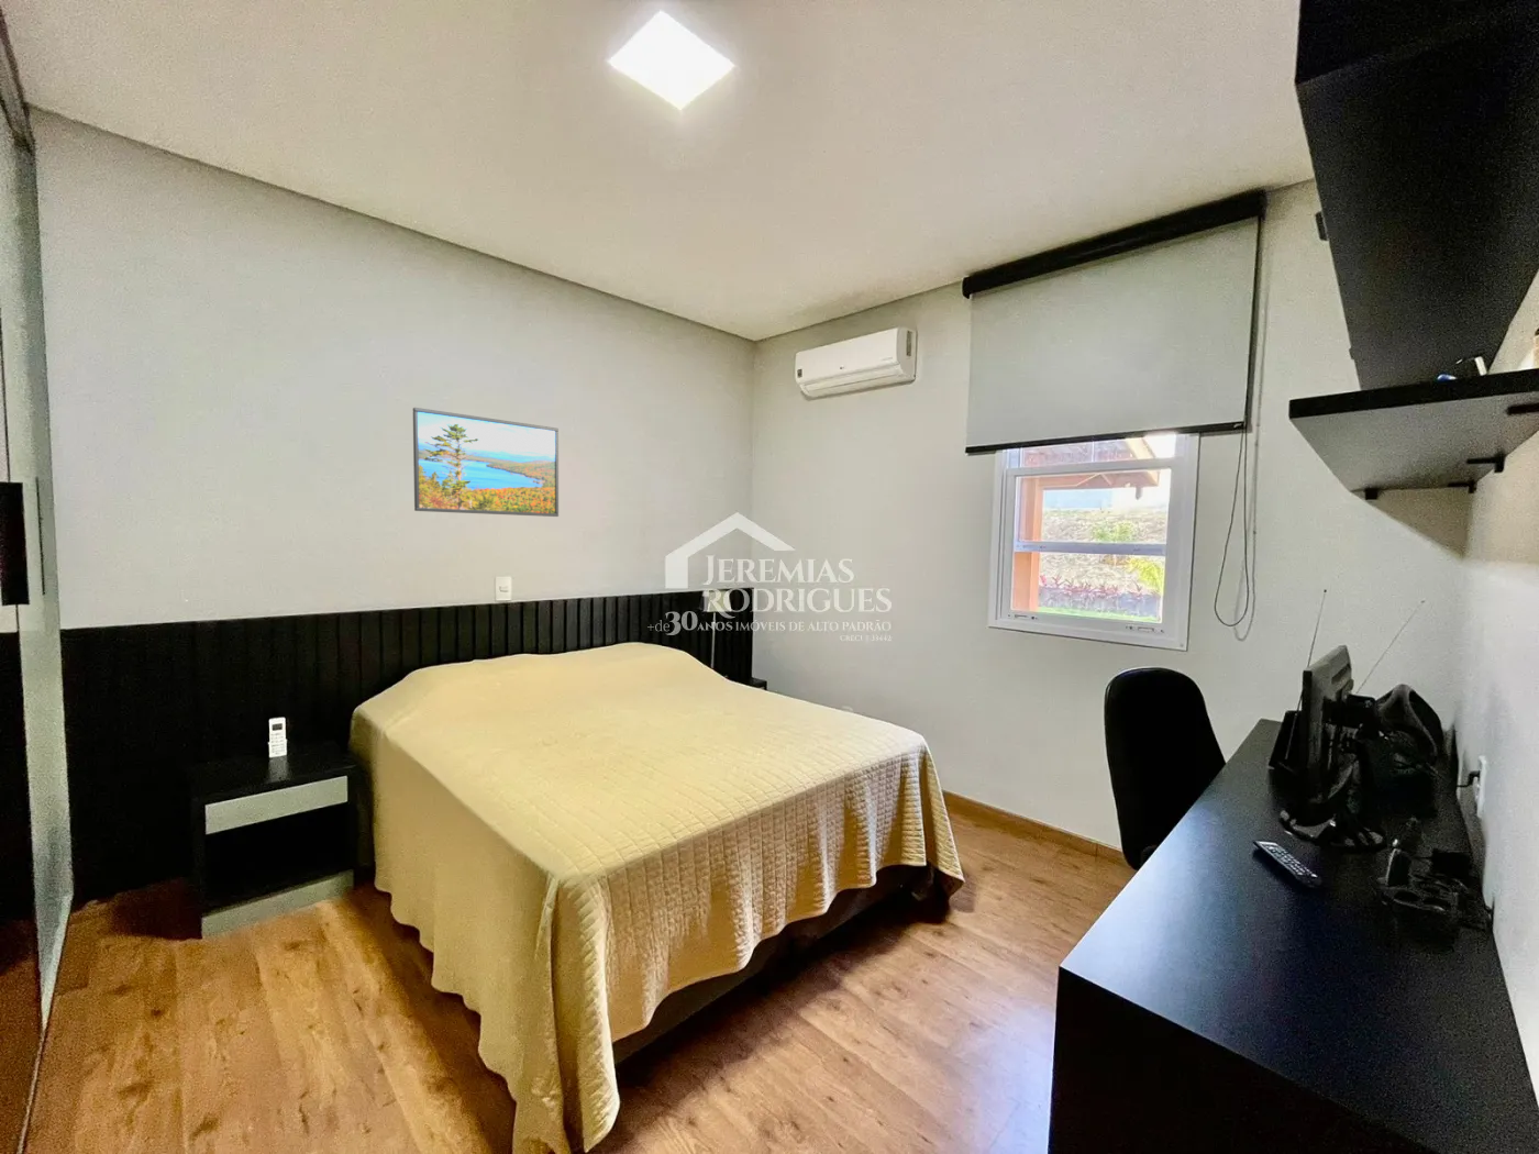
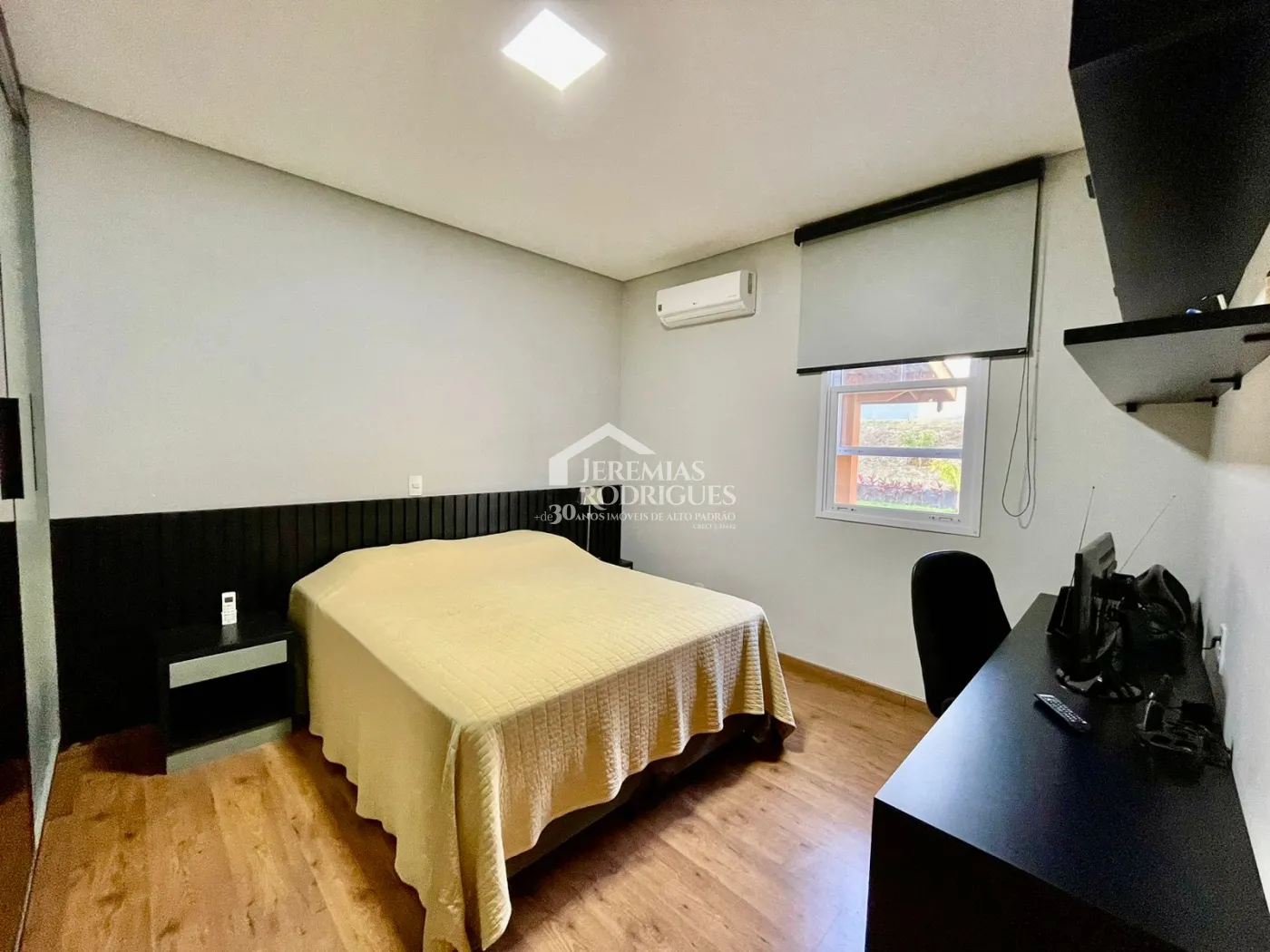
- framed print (491, 465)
